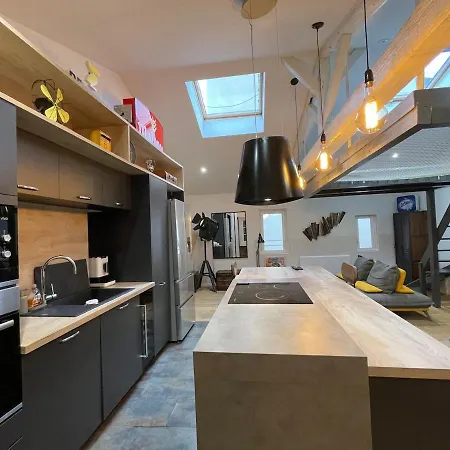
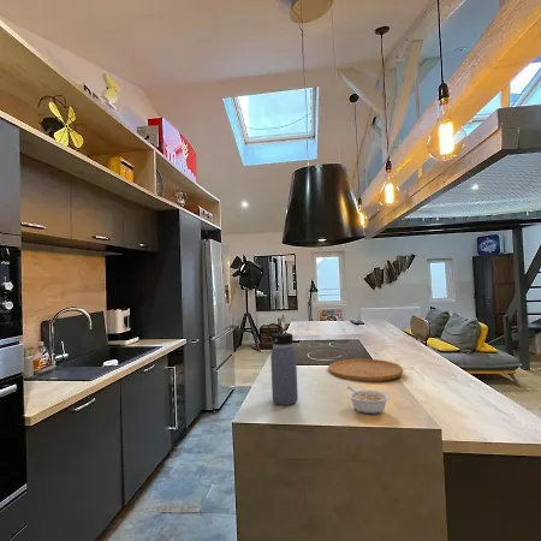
+ legume (367, 400)
+ water bottle (283, 362)
+ cutting board (364, 369)
